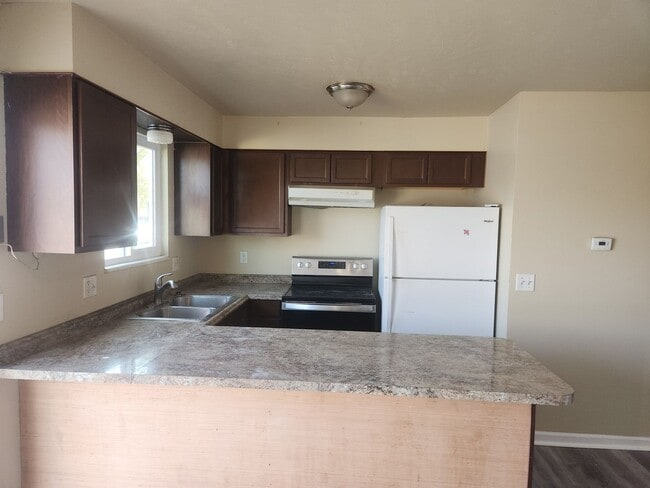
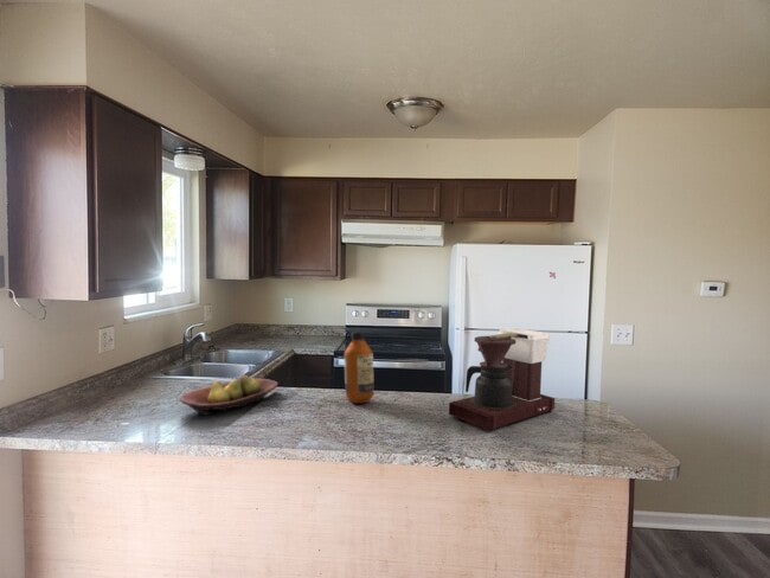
+ fruit bowl (231, 391)
+ coffee maker (503, 373)
+ bottle (359, 366)
